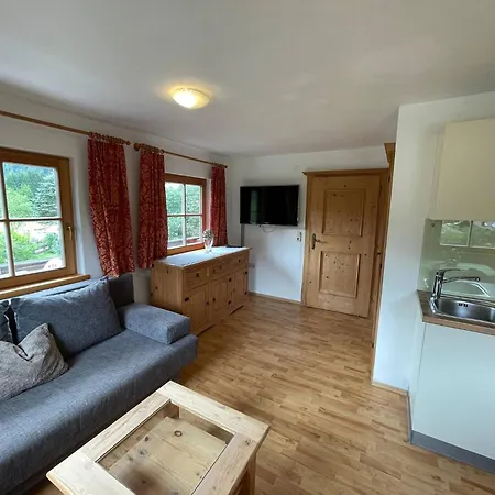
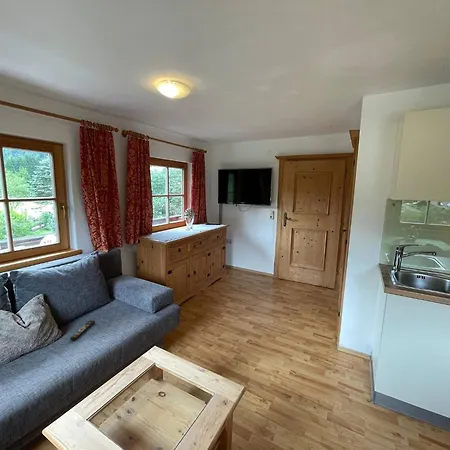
+ remote control (83, 329)
